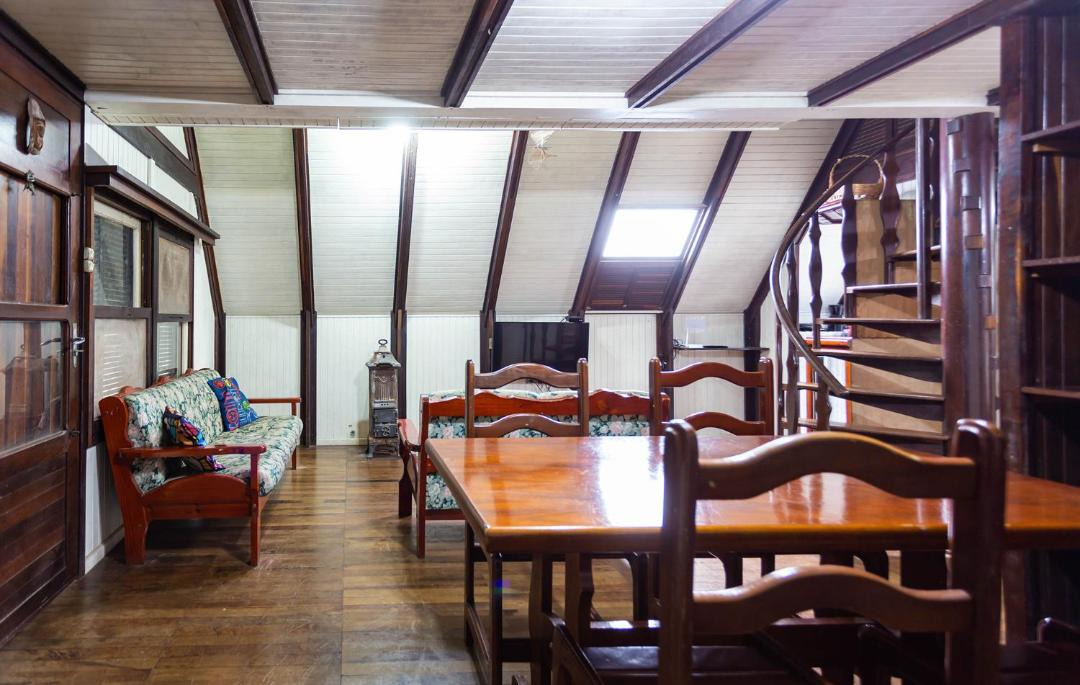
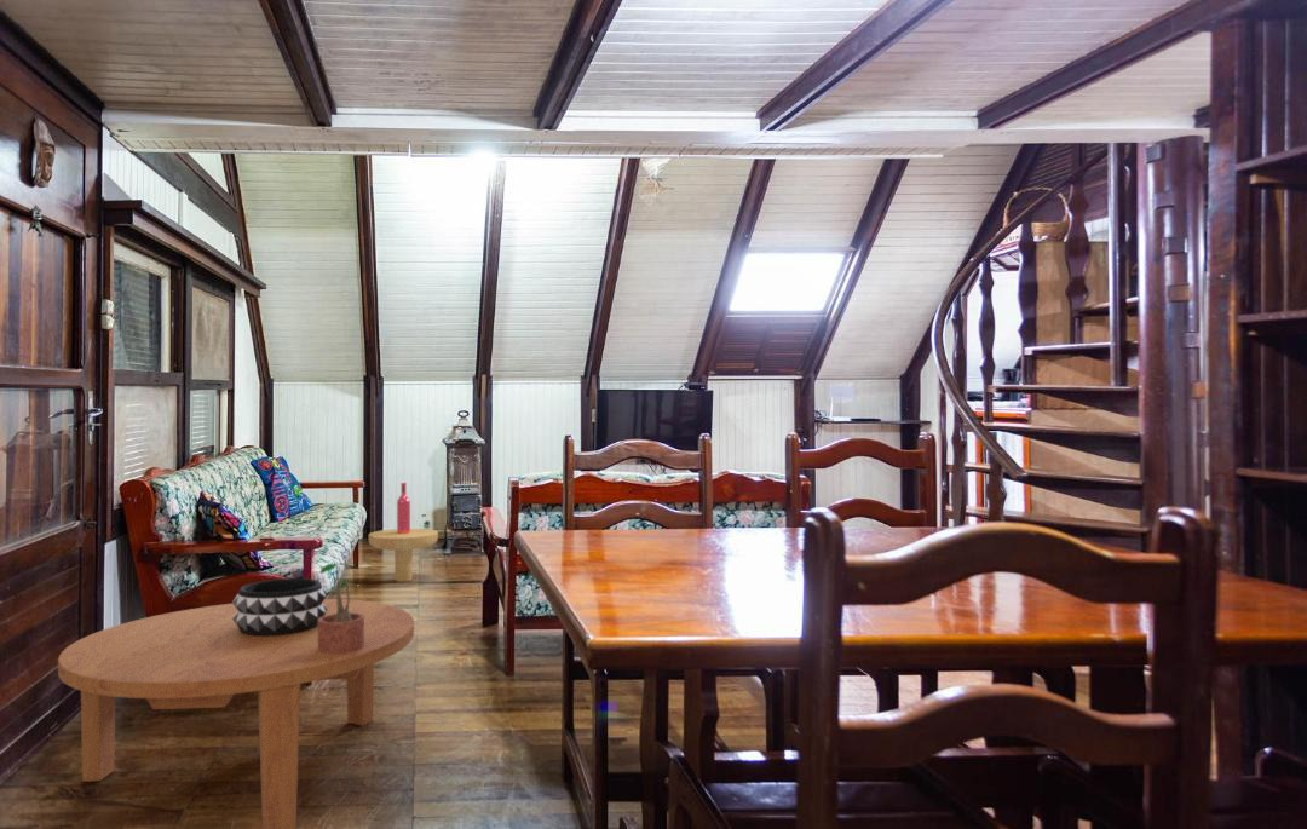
+ coffee table (258, 701)
+ decorative bowl (281, 605)
+ potted plant (338, 604)
+ side table (403, 531)
